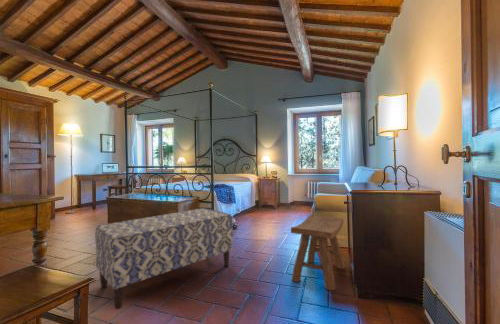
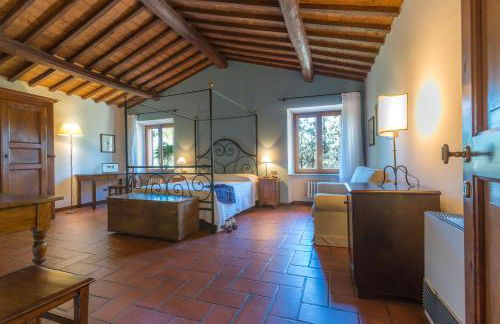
- stool (319, 247)
- bench (170, 247)
